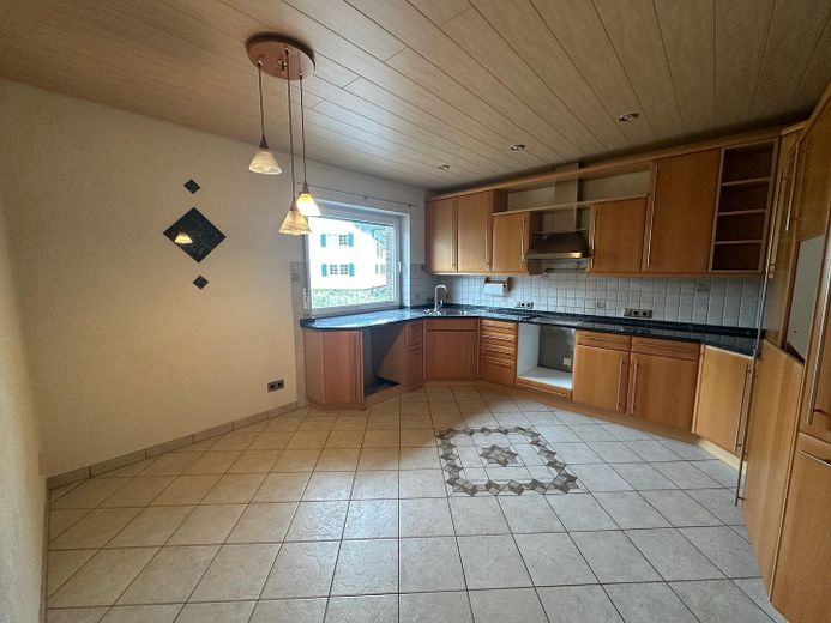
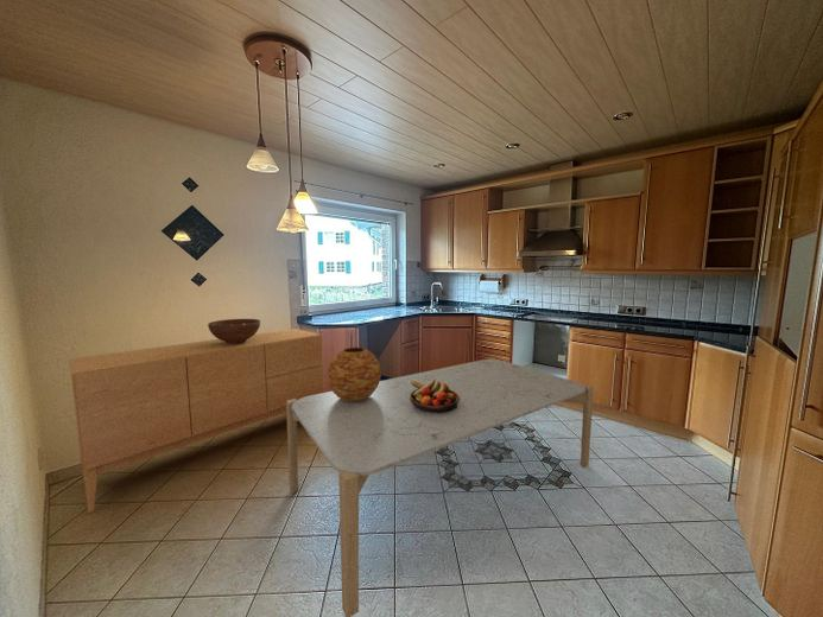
+ fruit bowl (433, 393)
+ vase (354, 373)
+ fruit bowl (235, 331)
+ sideboard (220, 396)
+ dining table (449, 435)
